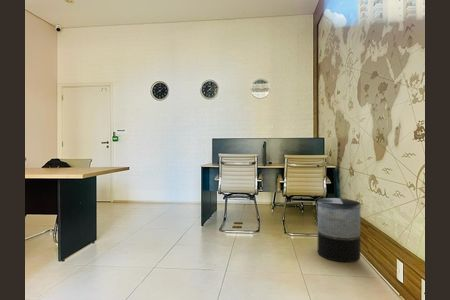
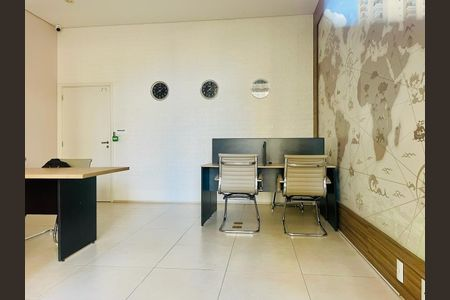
- trash can (338, 227)
